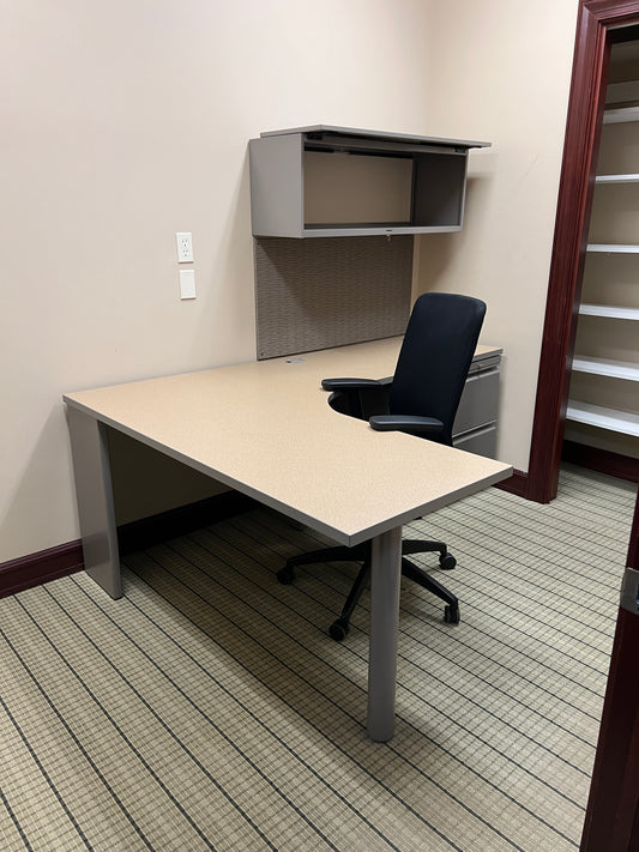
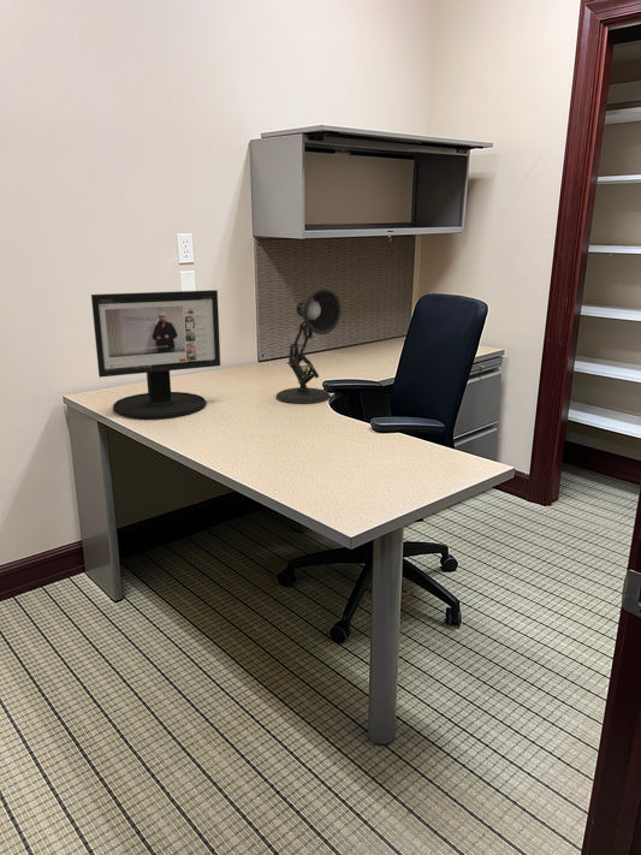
+ computer monitor (152, 350)
+ desk lamp (304, 343)
